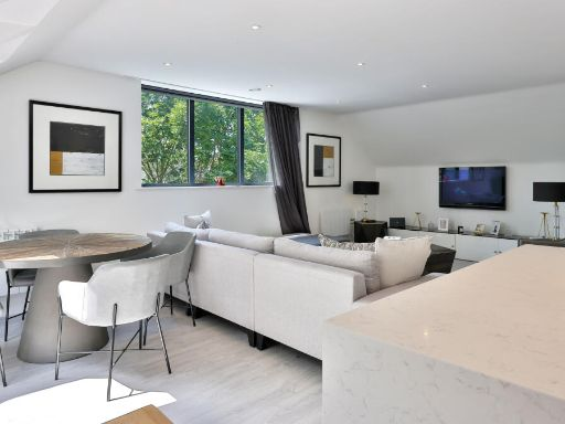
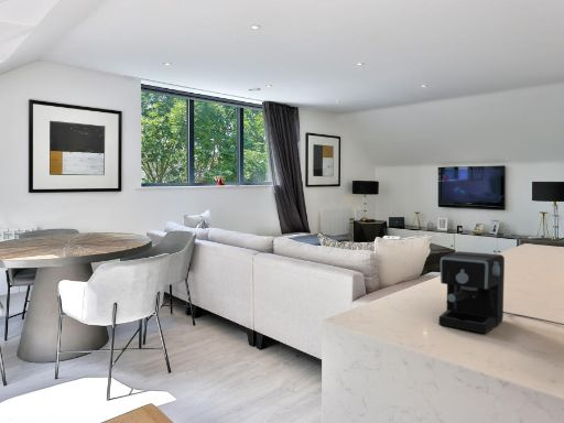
+ coffee maker (502, 293)
